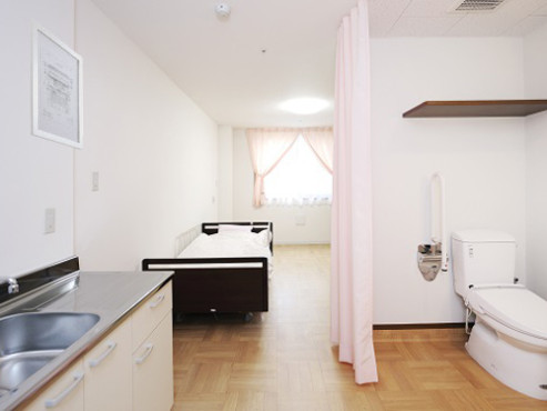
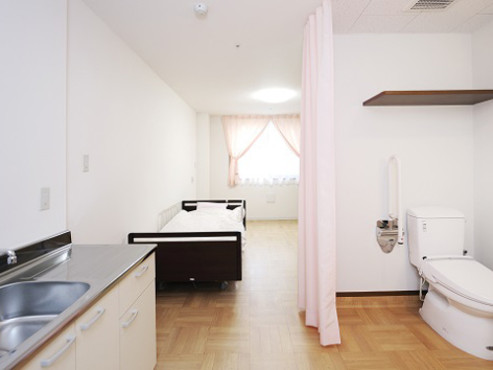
- wall art (59, 91)
